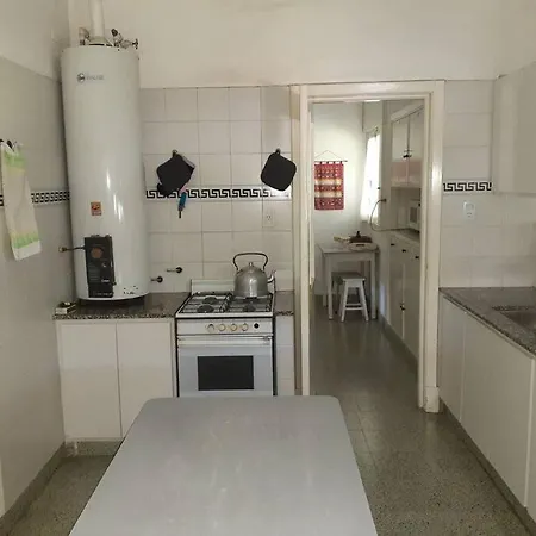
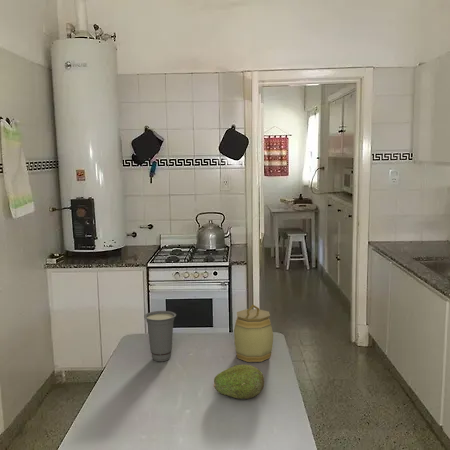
+ jar (253, 330)
+ fruit (238, 381)
+ cup (160, 336)
